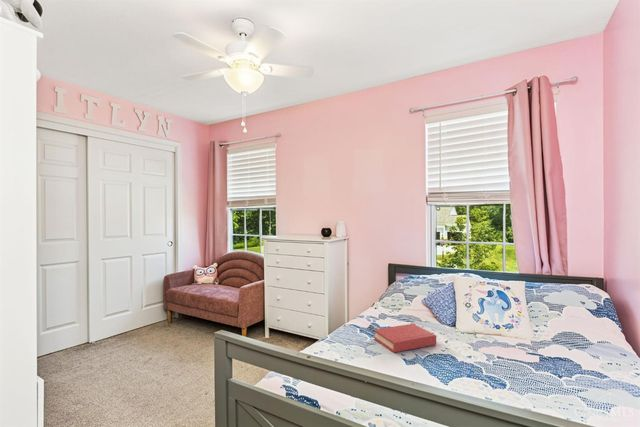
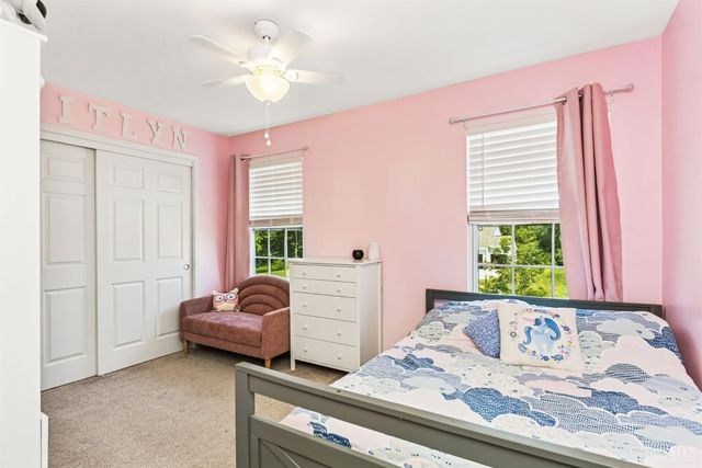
- hardback book (404, 337)
